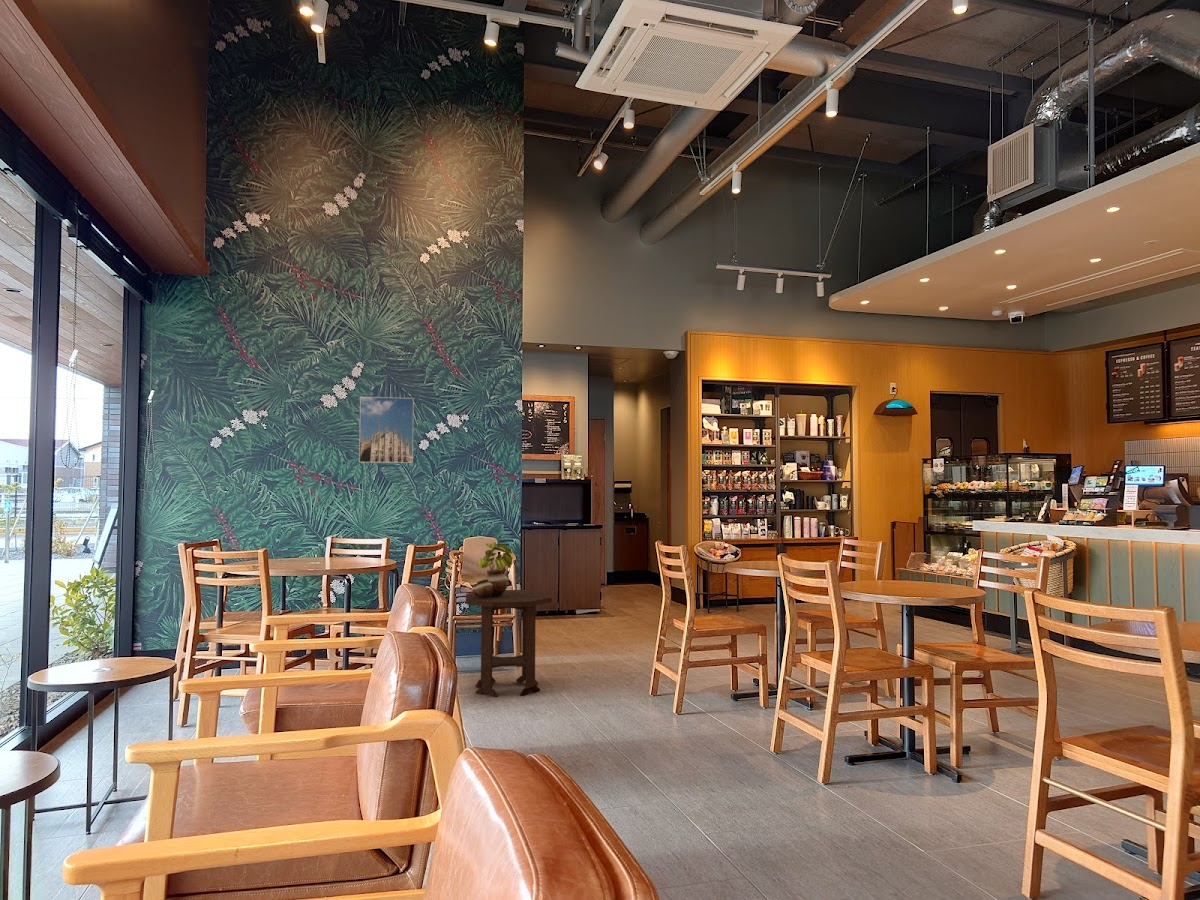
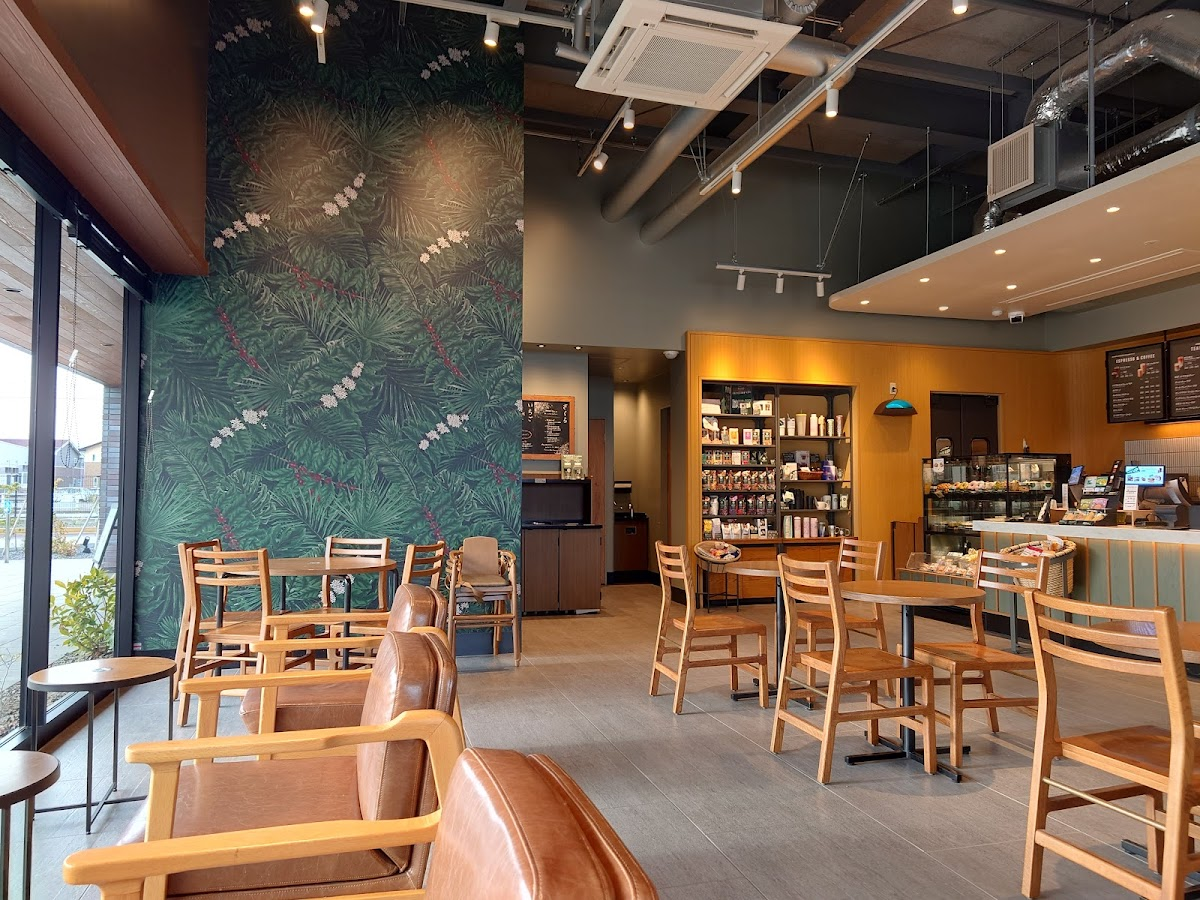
- potted plant (491, 569)
- side table (522, 642)
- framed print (386, 430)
